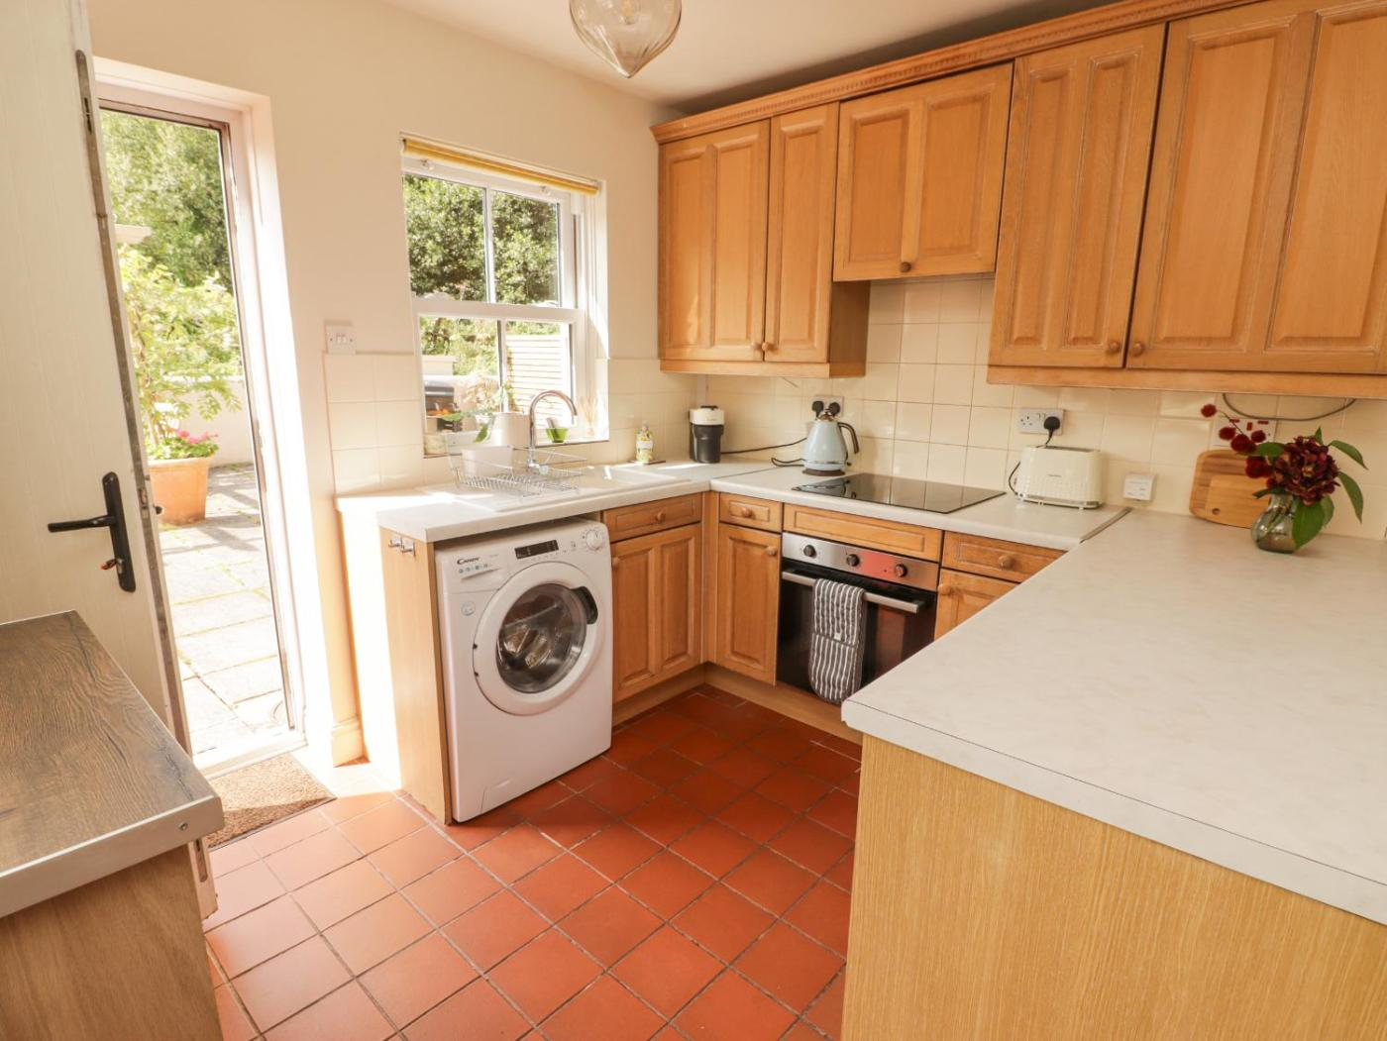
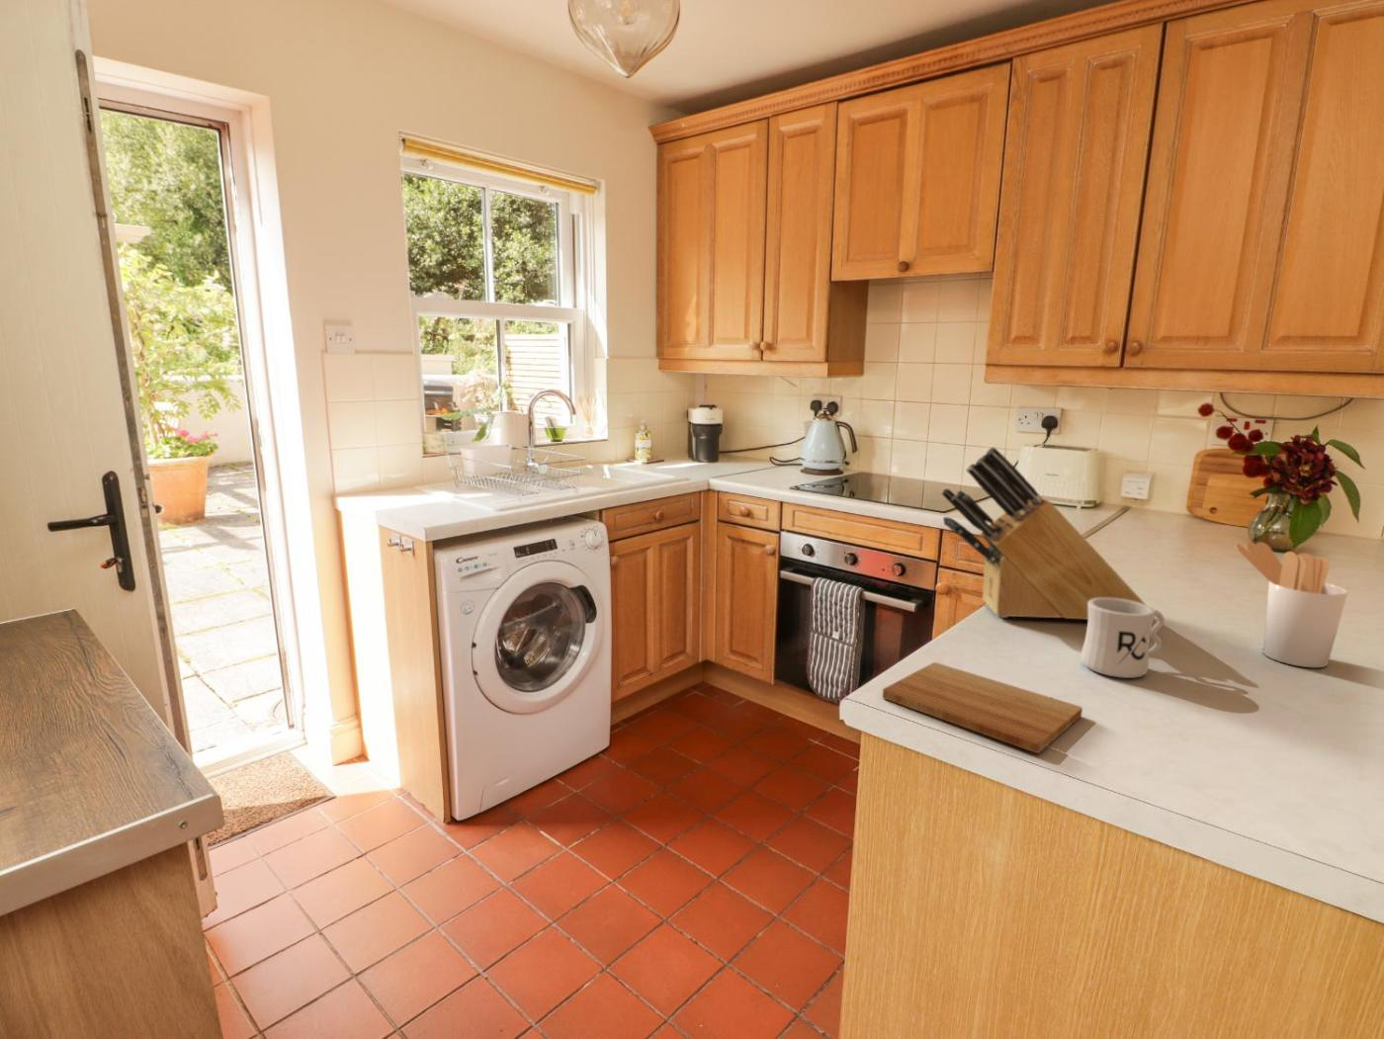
+ mug (1126, 636)
+ utensil holder (1285, 600)
+ knife block (1042, 530)
+ cutting board (980, 702)
